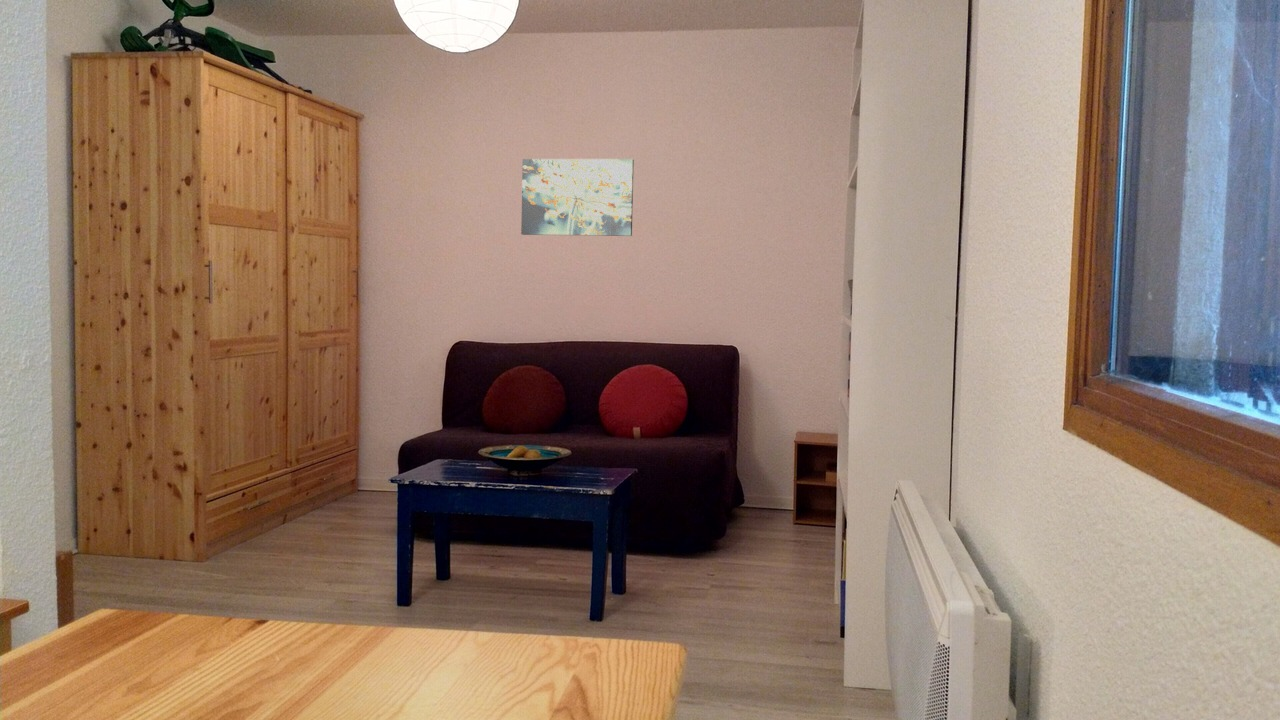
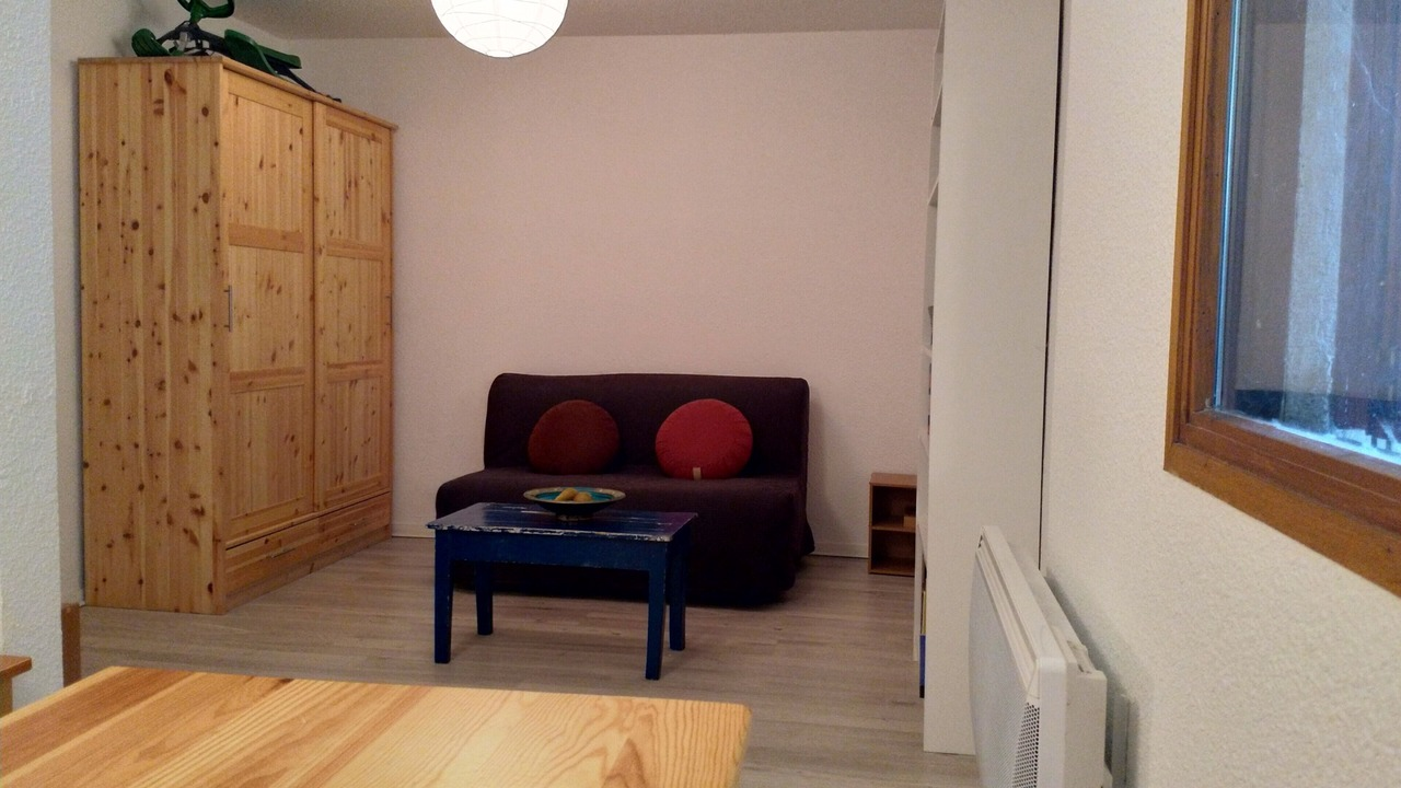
- wall art (576, 197)
